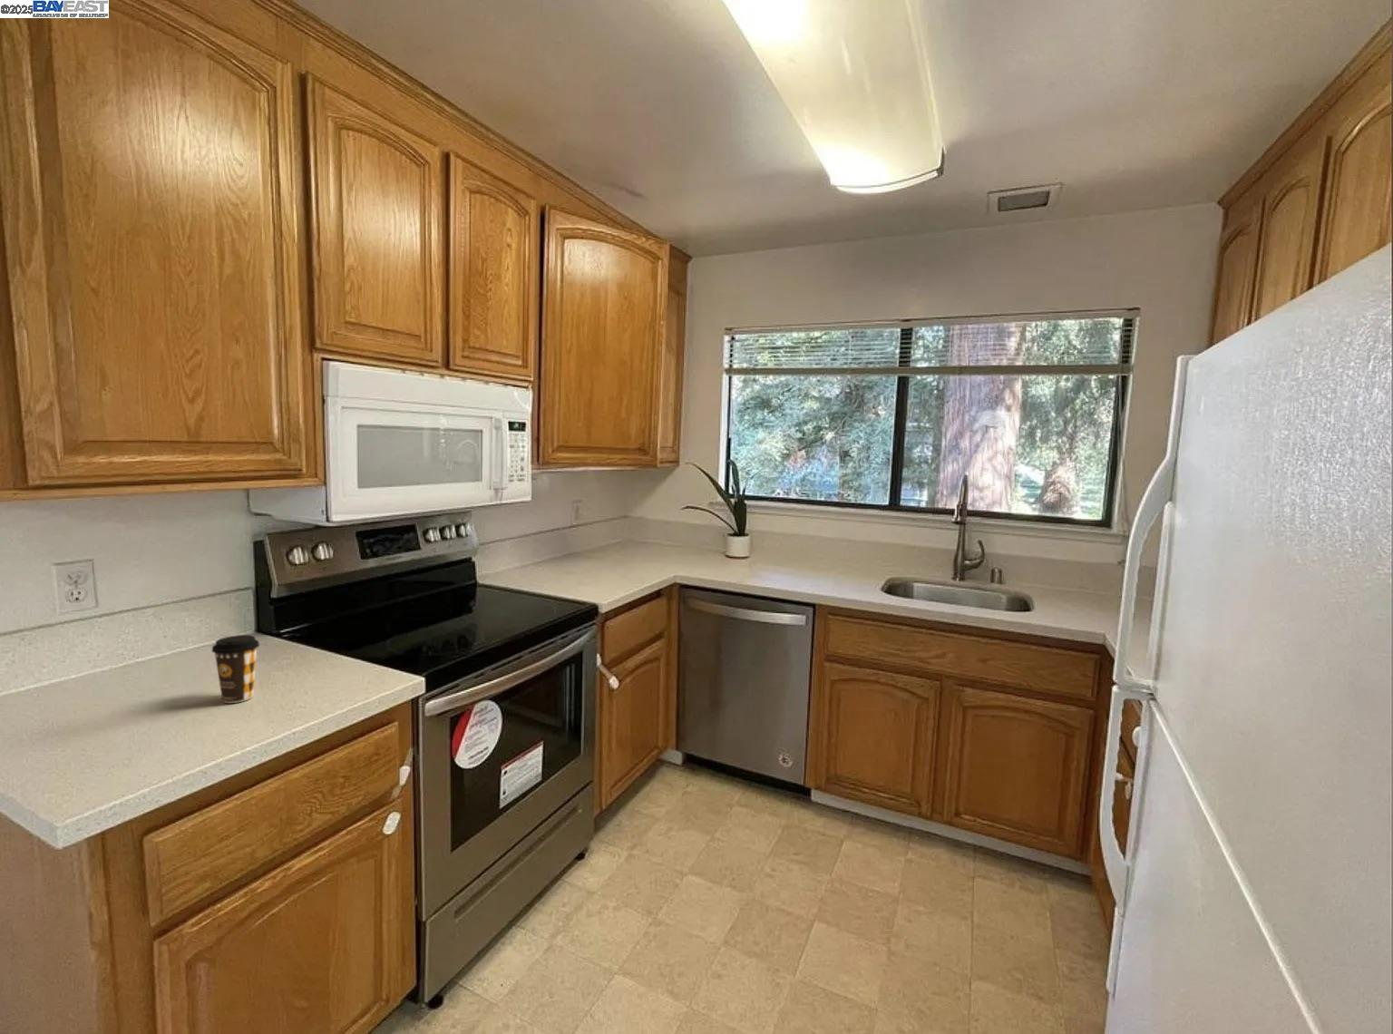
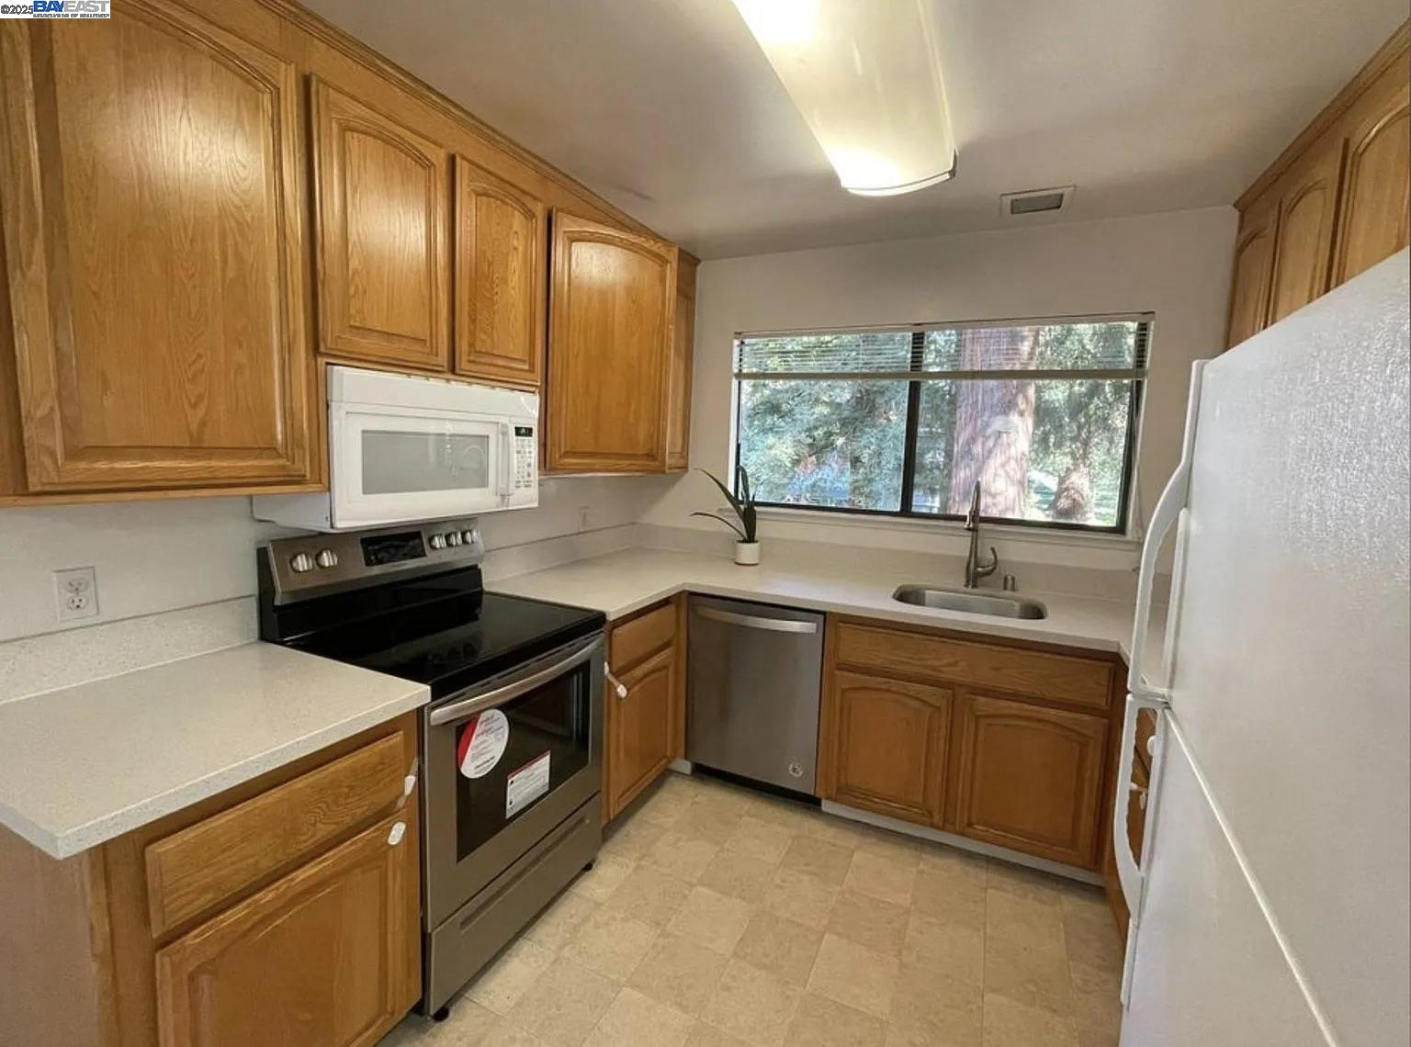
- coffee cup (237, 668)
